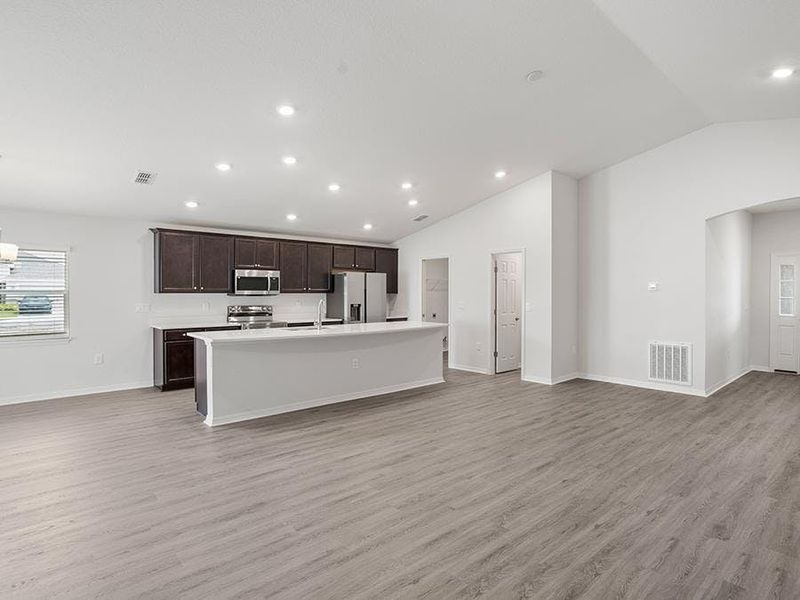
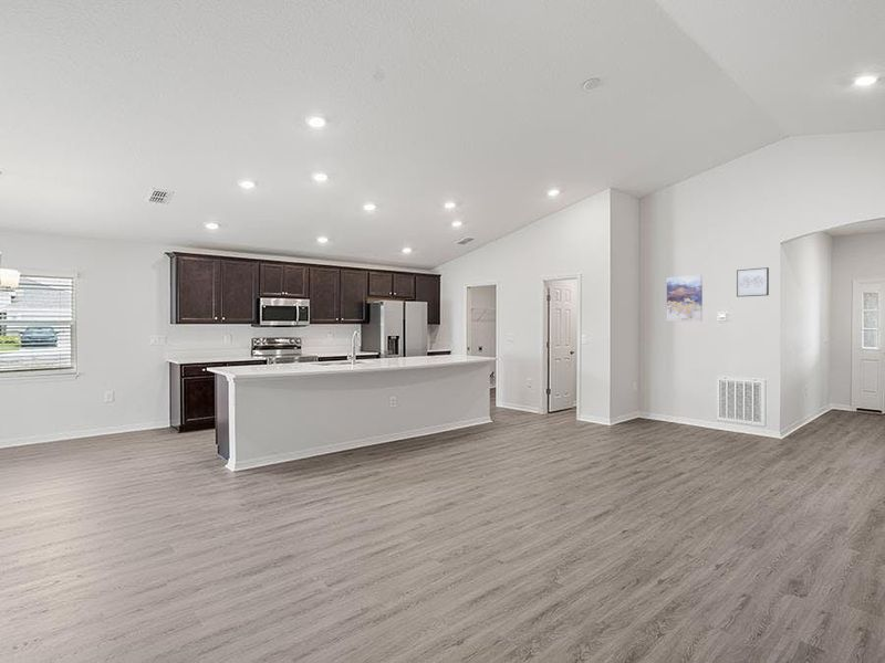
+ wall art (752, 282)
+ wall art (684, 298)
